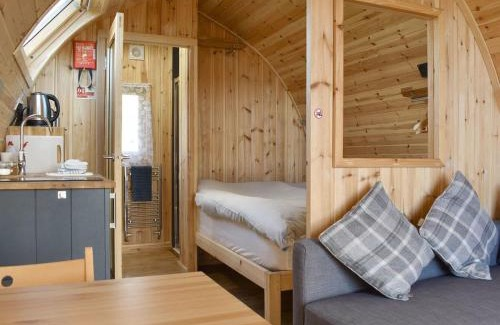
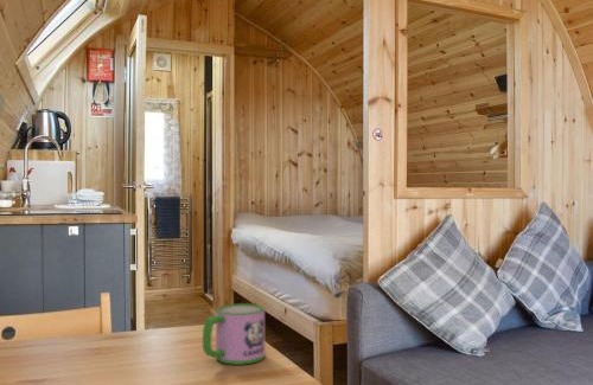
+ mug (232, 334)
